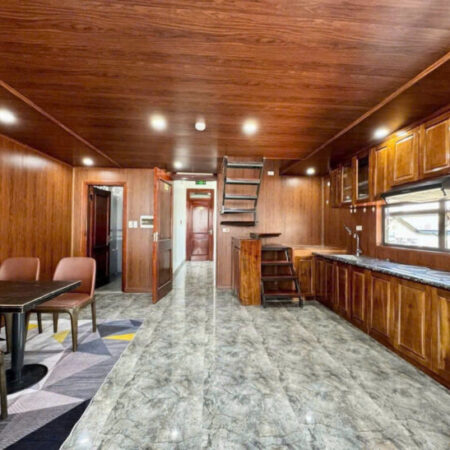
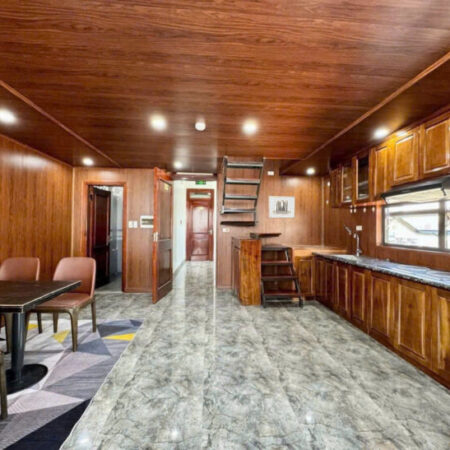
+ wall art (281, 207)
